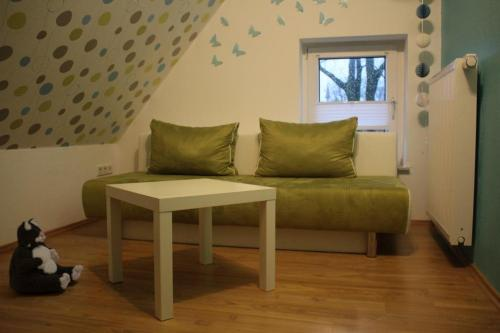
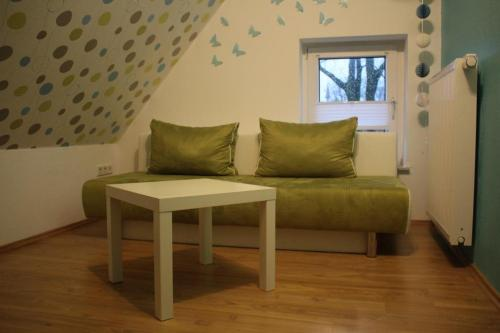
- plush toy (42, 253)
